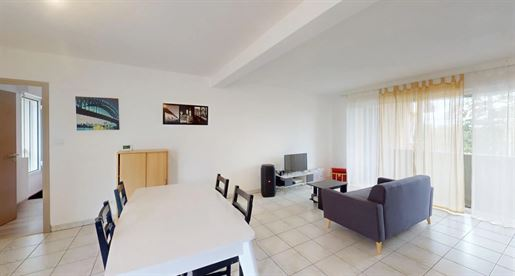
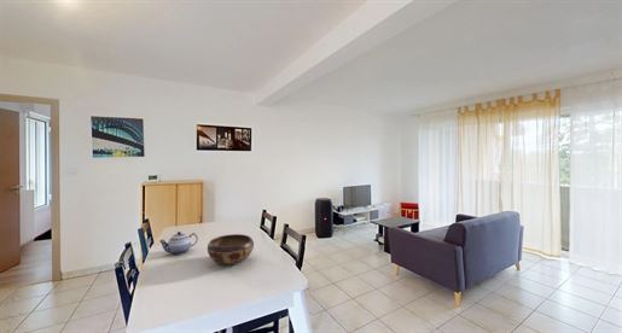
+ decorative bowl (231, 250)
+ teapot (179, 241)
